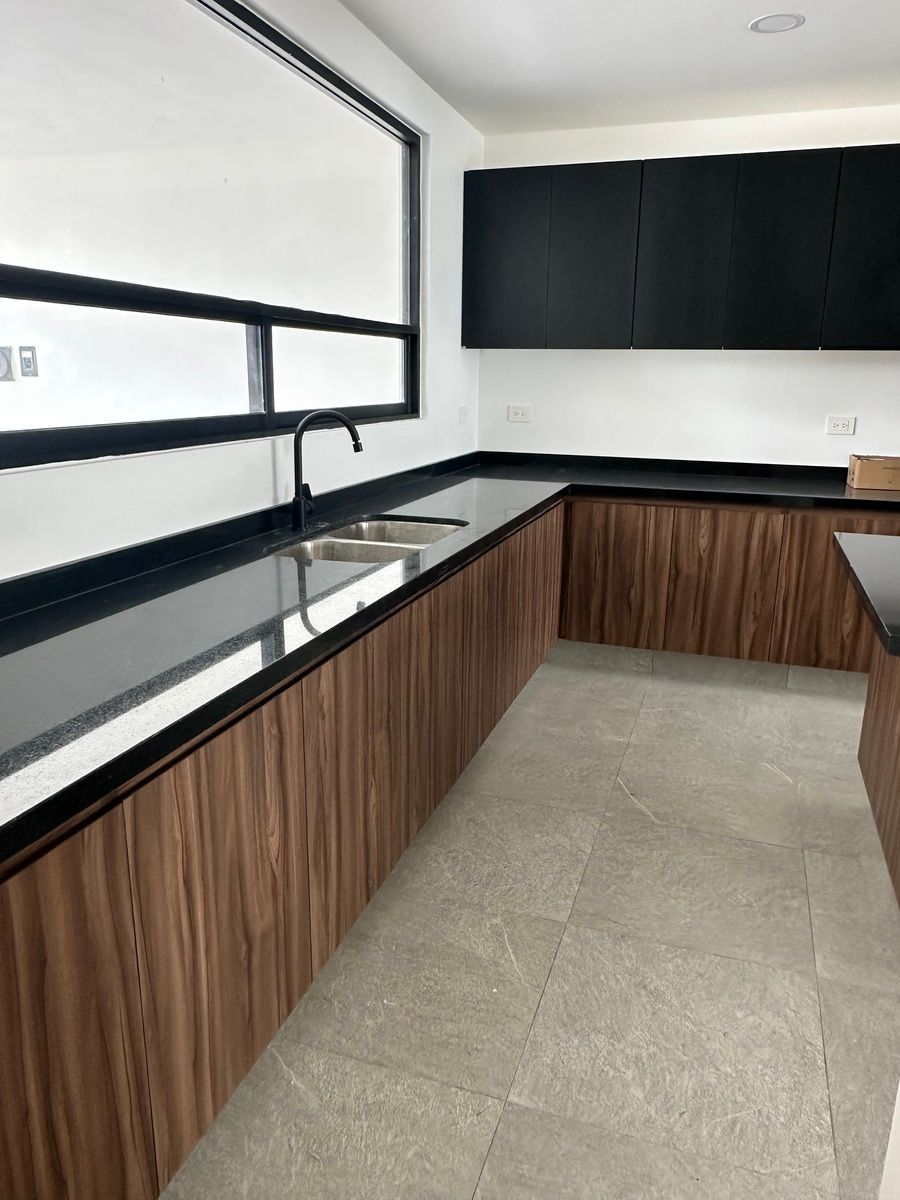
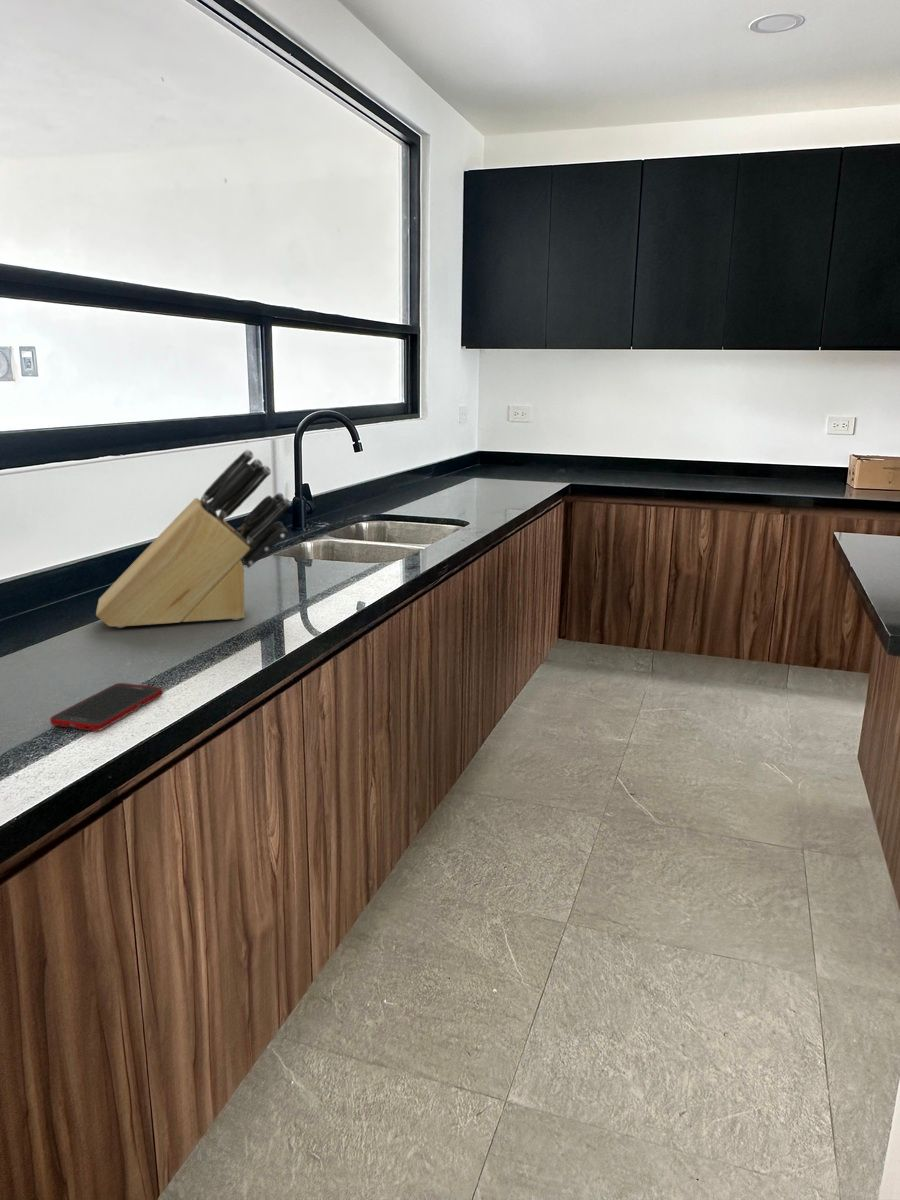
+ knife block (193, 535)
+ cell phone (109, 705)
